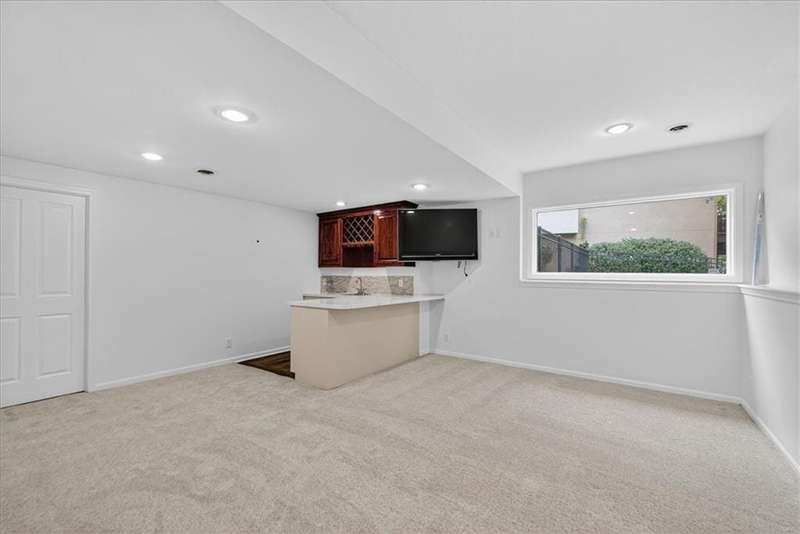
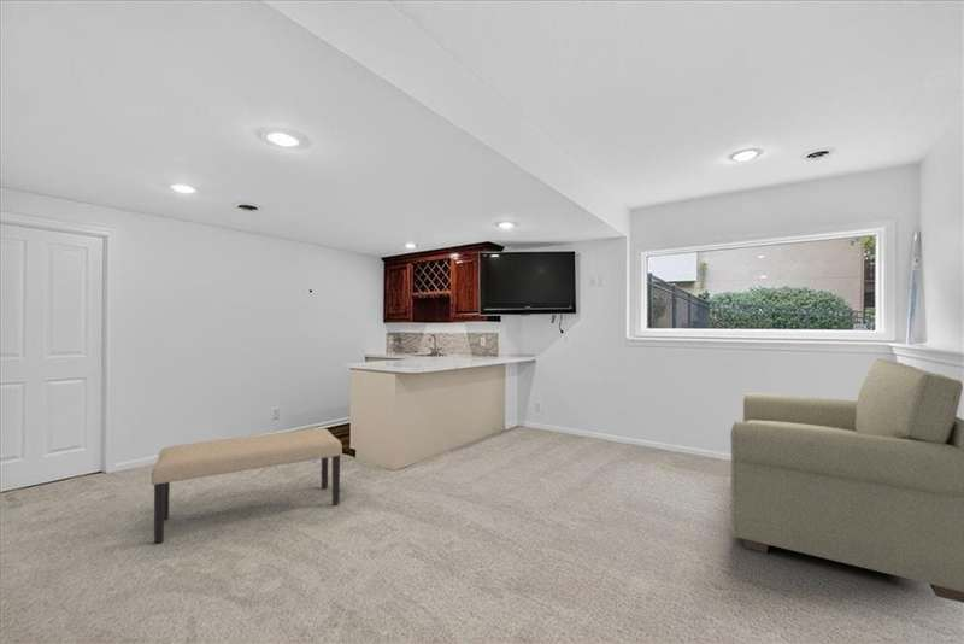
+ bench (253, 468)
+ sofa (827, 443)
